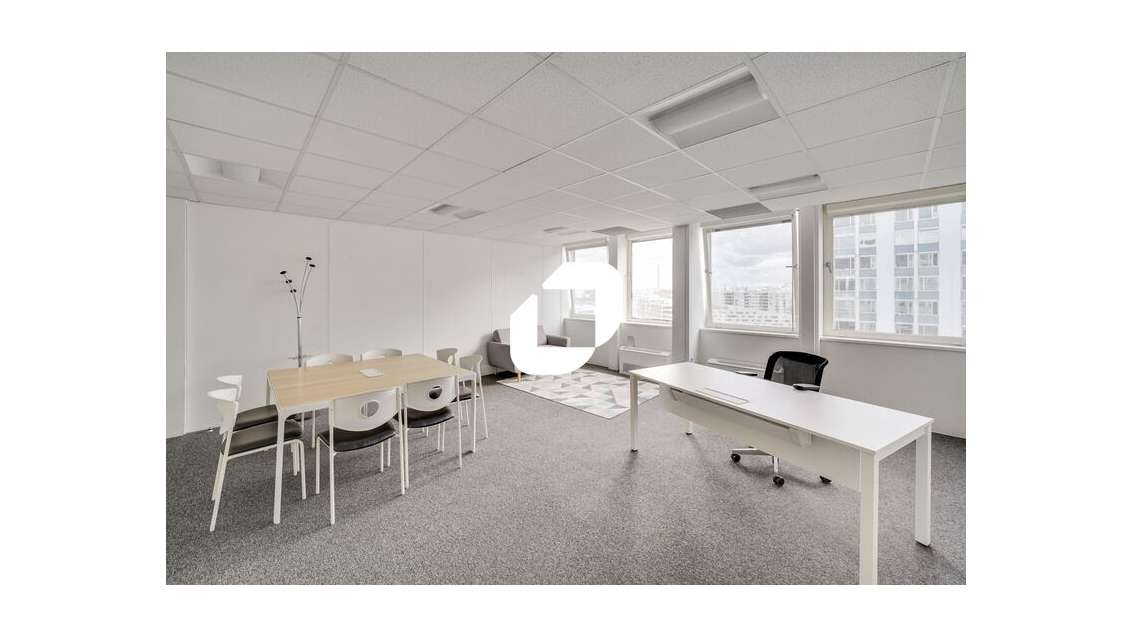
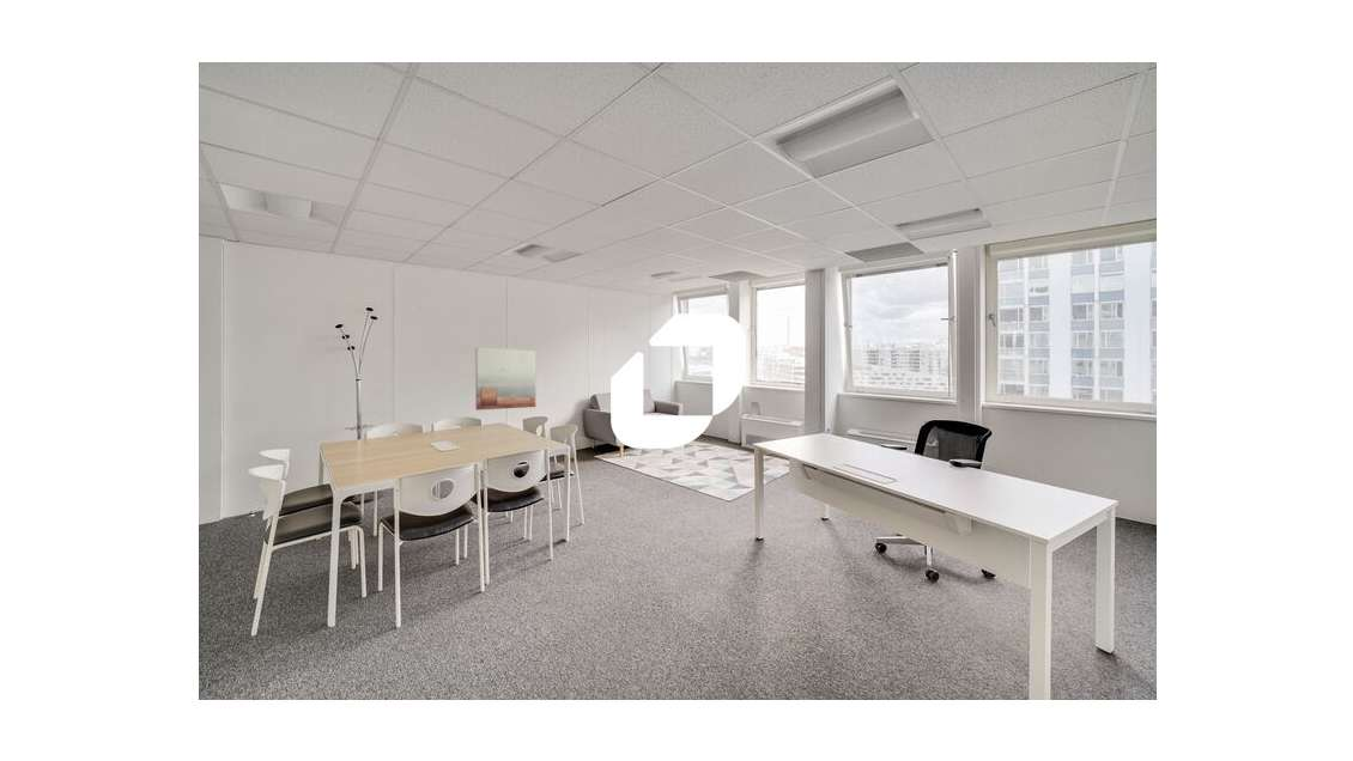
+ wall art (506, 378)
